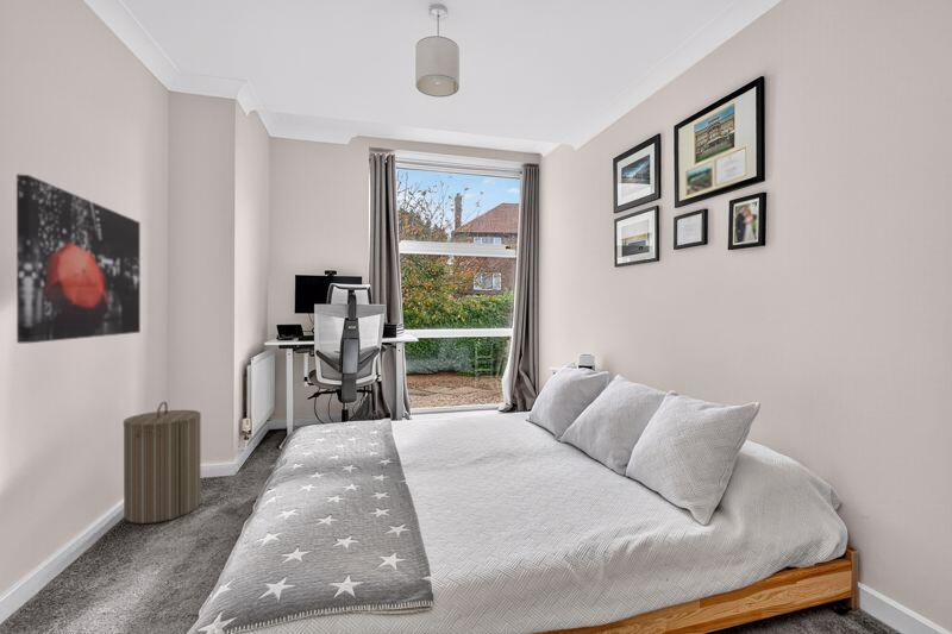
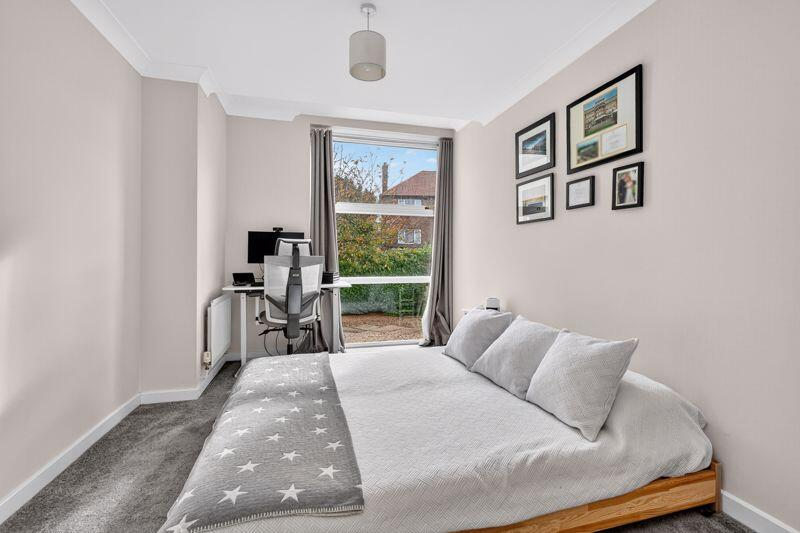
- wall art (90, 270)
- laundry hamper (163, 456)
